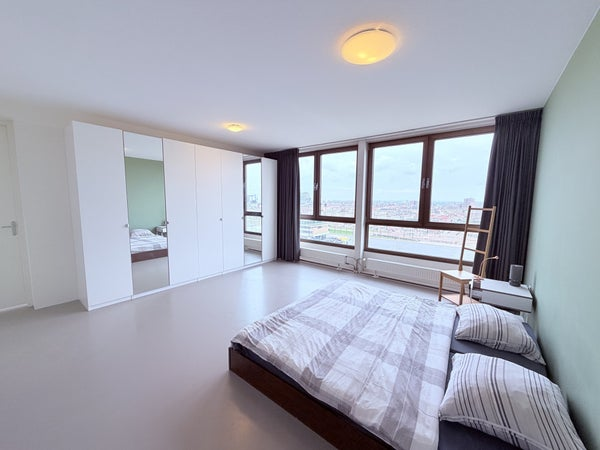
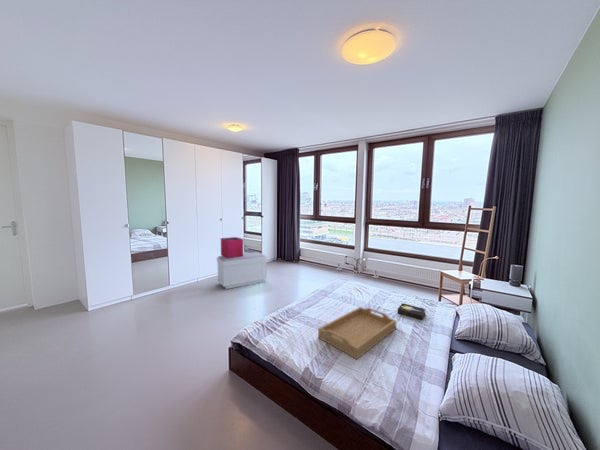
+ serving tray (358, 327)
+ hardback book (411, 310)
+ bench (242, 268)
+ storage bin (232, 247)
